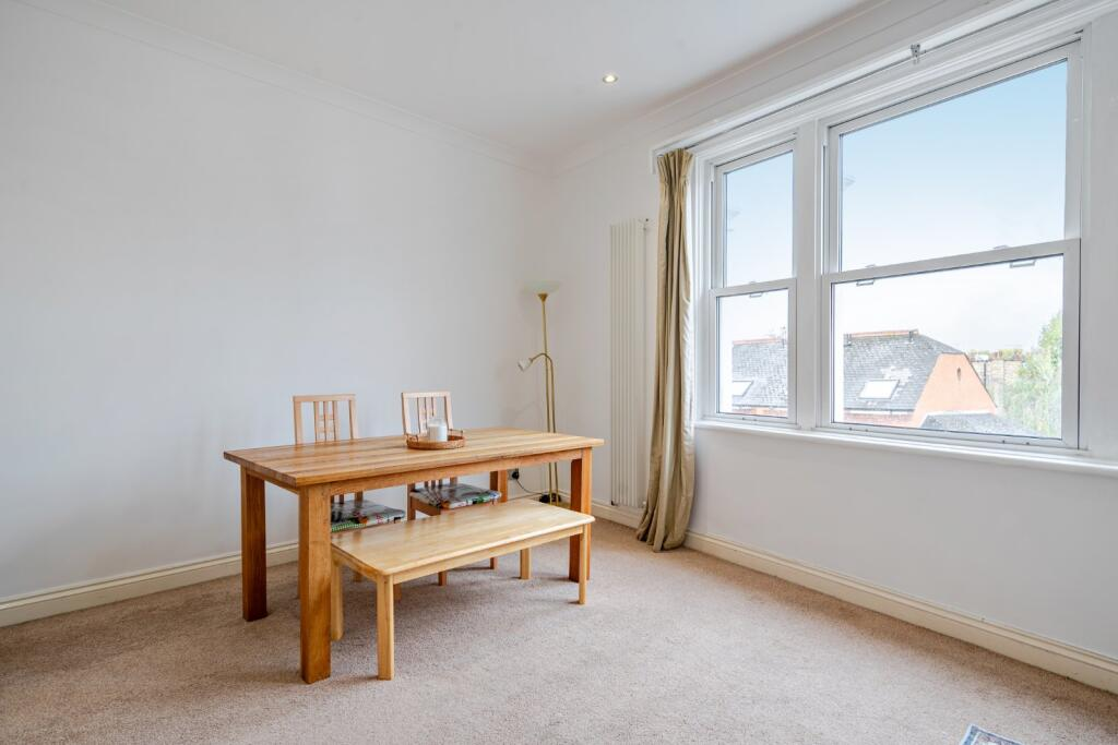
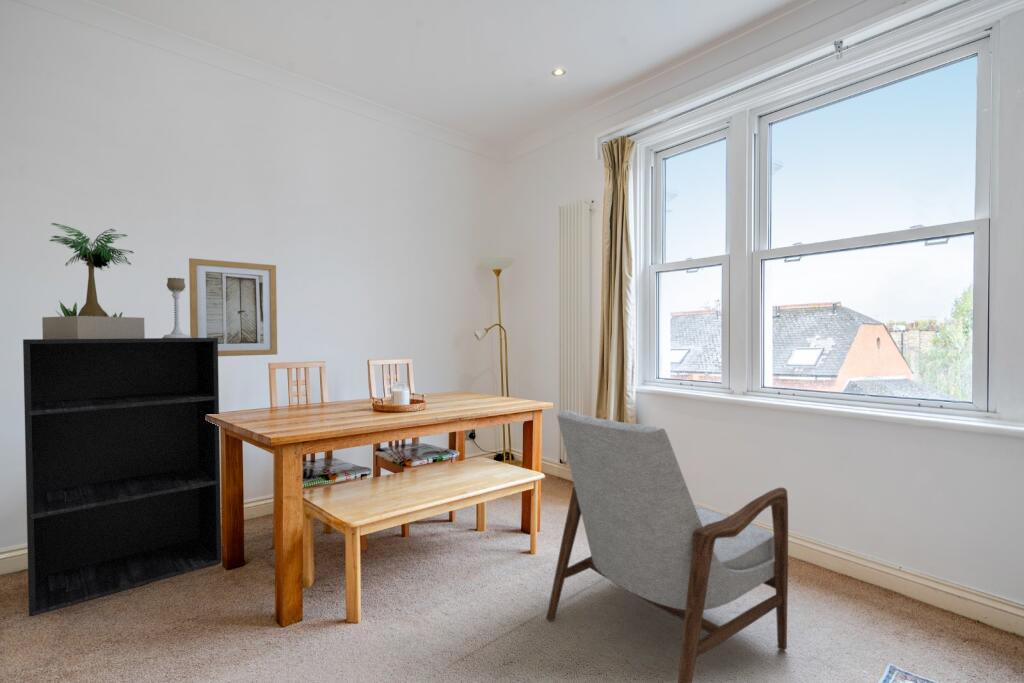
+ candle holder (176, 307)
+ wall art (235, 308)
+ potted plant (88, 282)
+ bookshelf (127, 455)
+ armchair (659, 520)
